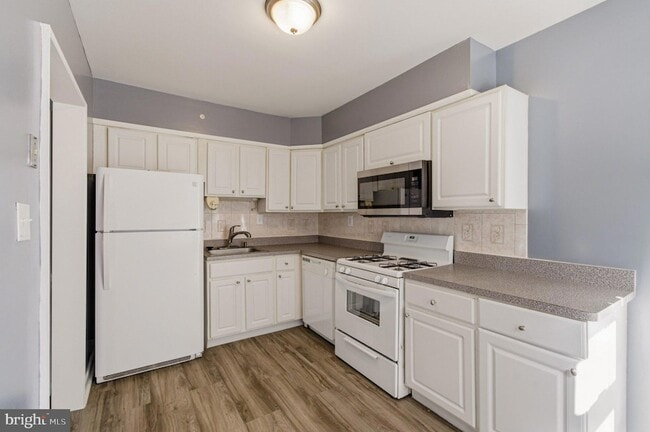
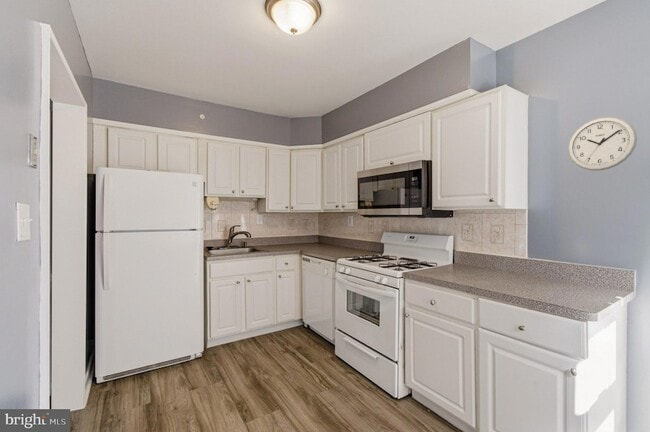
+ wall clock (599, 143)
